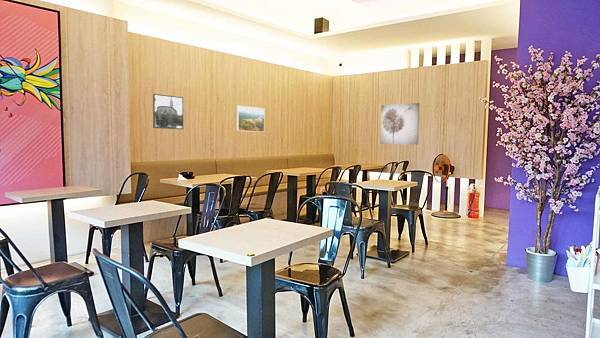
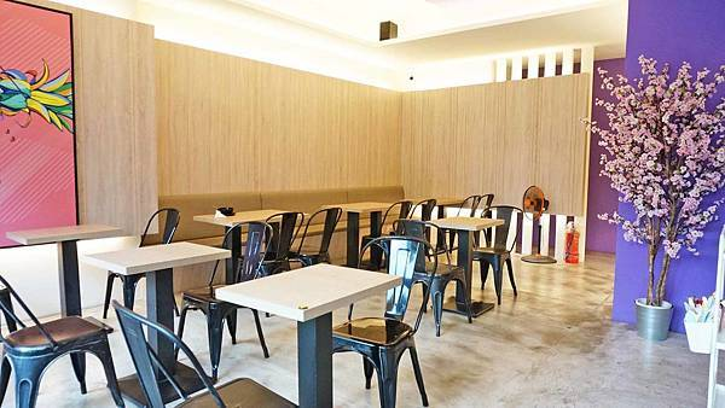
- wall art (399, 124)
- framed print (251, 119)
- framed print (168, 112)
